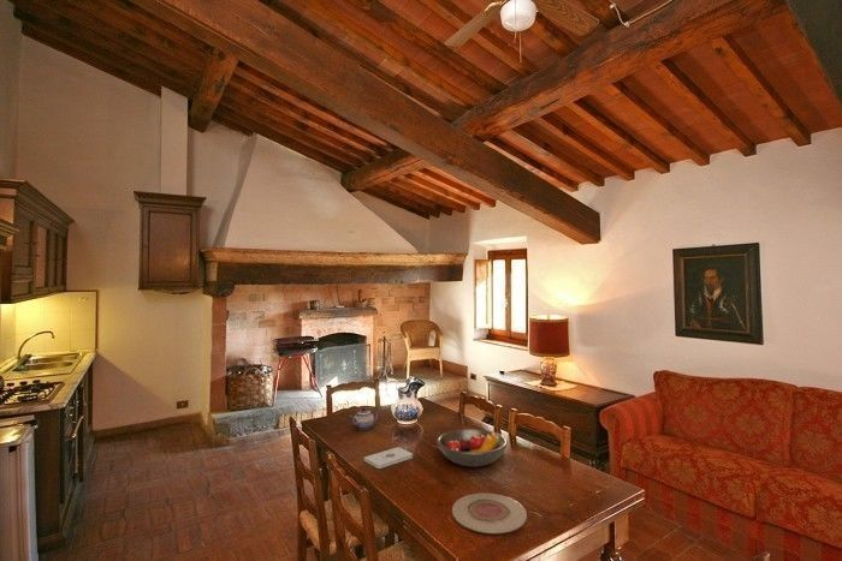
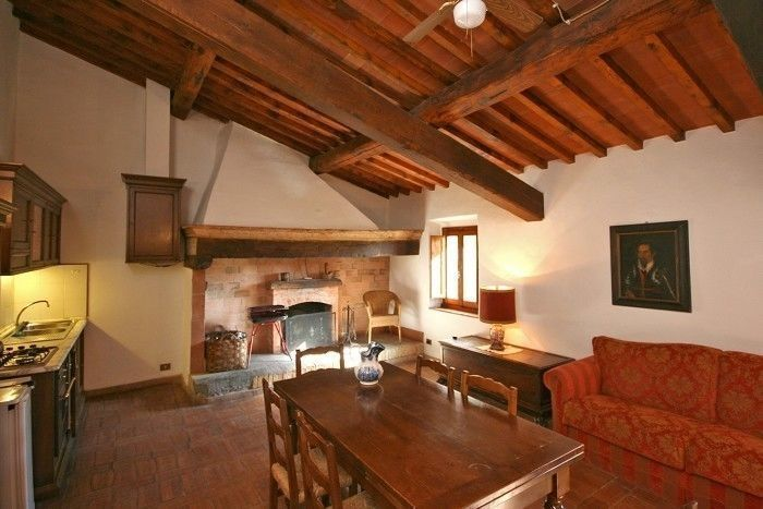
- notepad (389, 456)
- teapot (363, 418)
- fruit bowl (472, 447)
- plate (488, 511)
